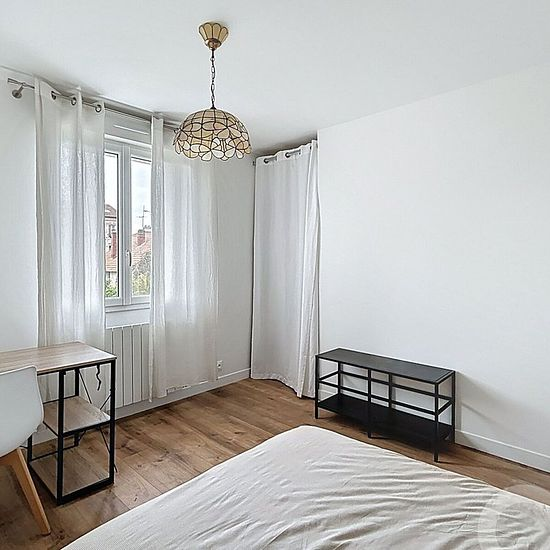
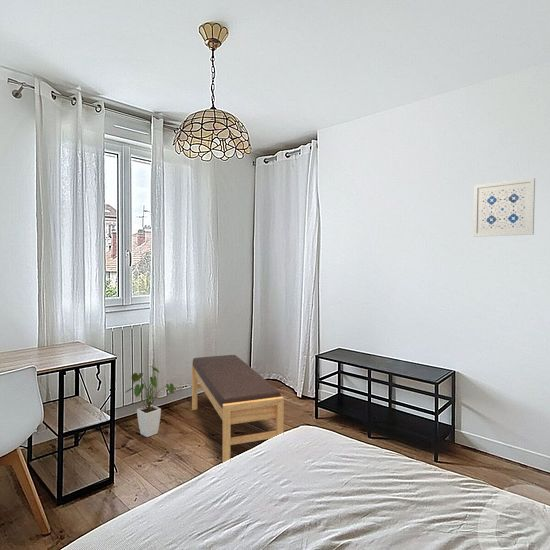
+ bench (230, 402)
+ house plant (153, 401)
+ wall art (502, 208)
